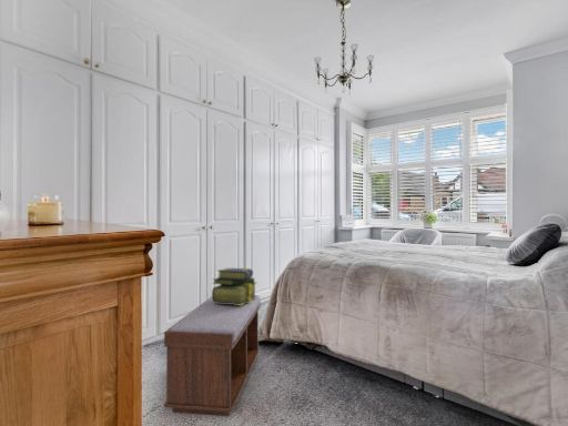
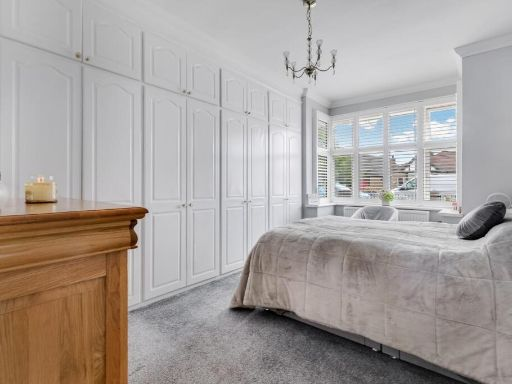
- bench (221, 344)
- stack of books (234, 283)
